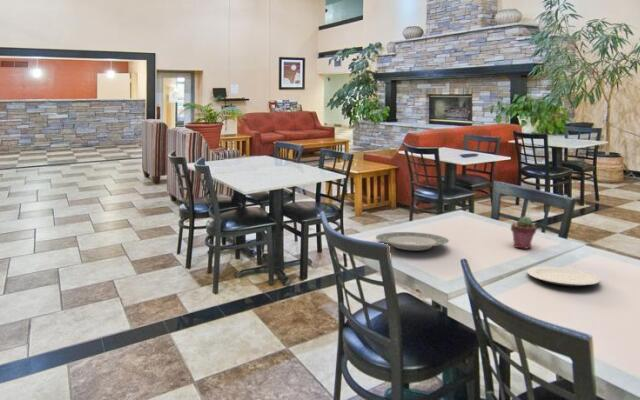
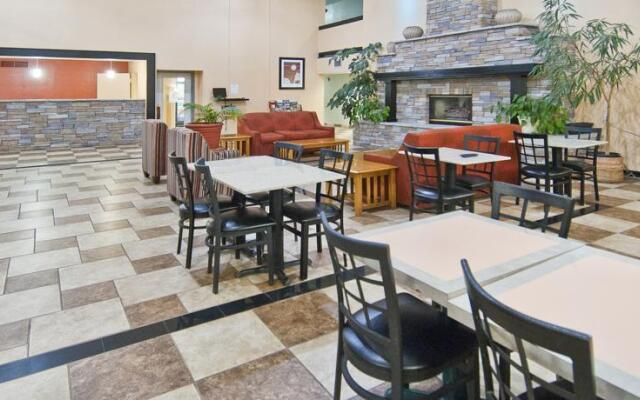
- plate (411, 242)
- potted succulent (523, 231)
- plate (562, 277)
